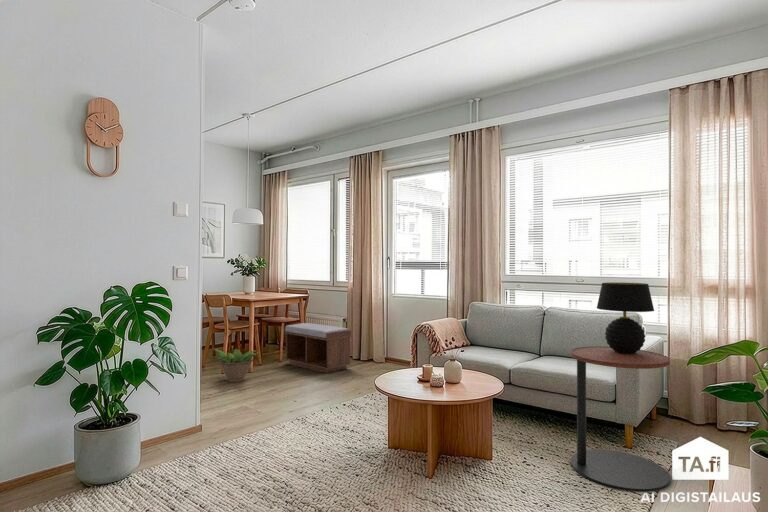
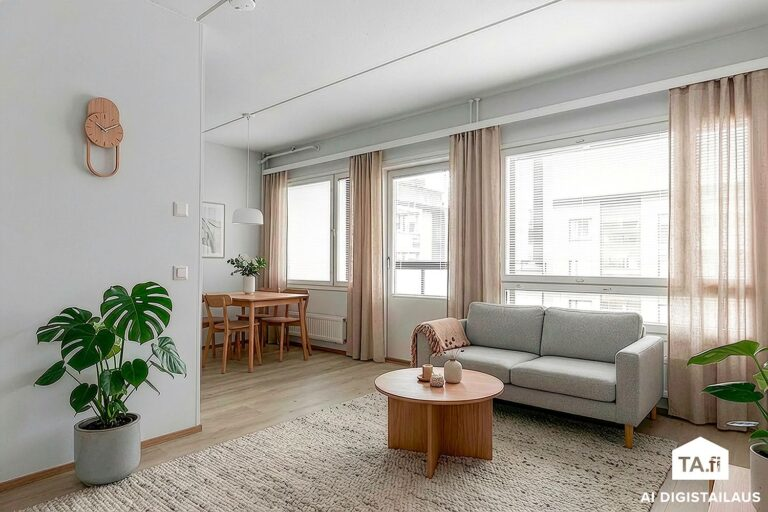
- decorative plant (236, 364)
- side table (585, 411)
- bench (316, 346)
- table lamp (624, 317)
